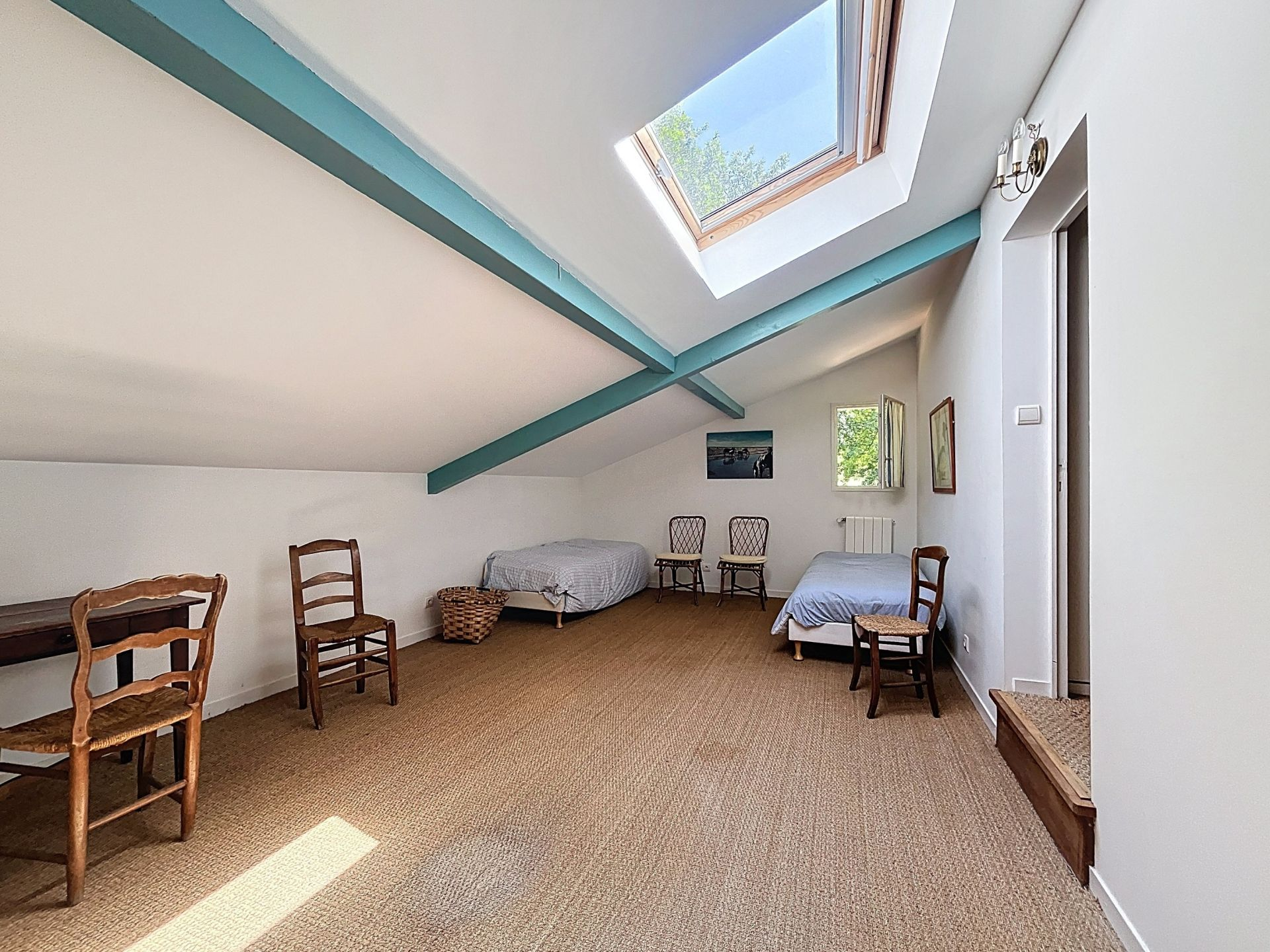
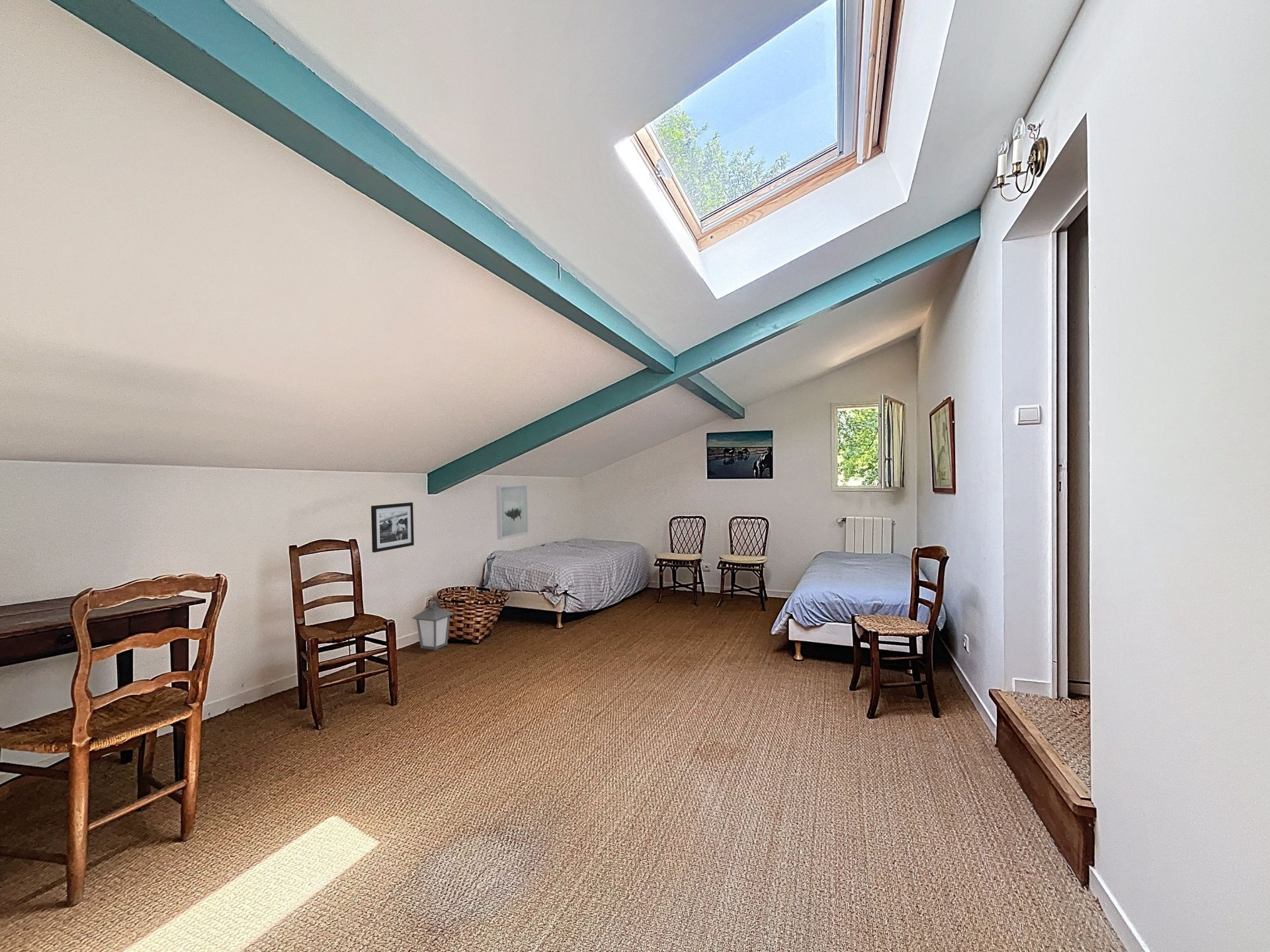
+ picture frame (393, 526)
+ lantern (433, 623)
+ wall art (513, 510)
